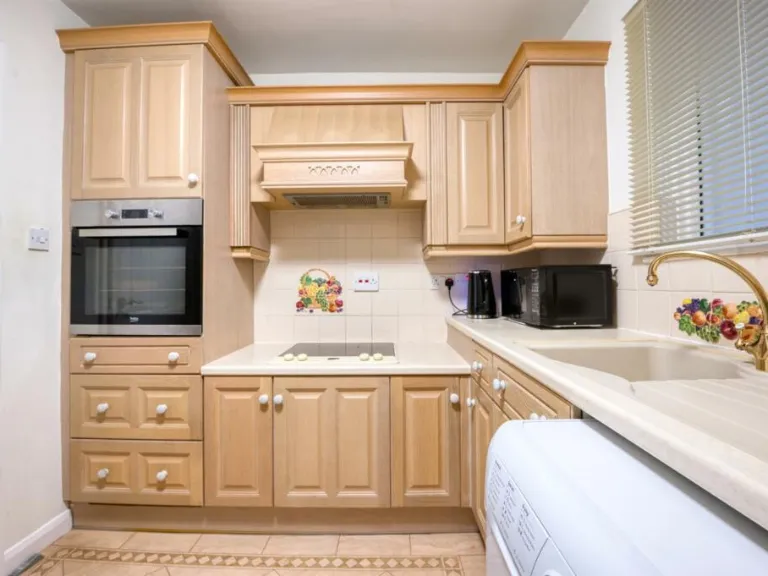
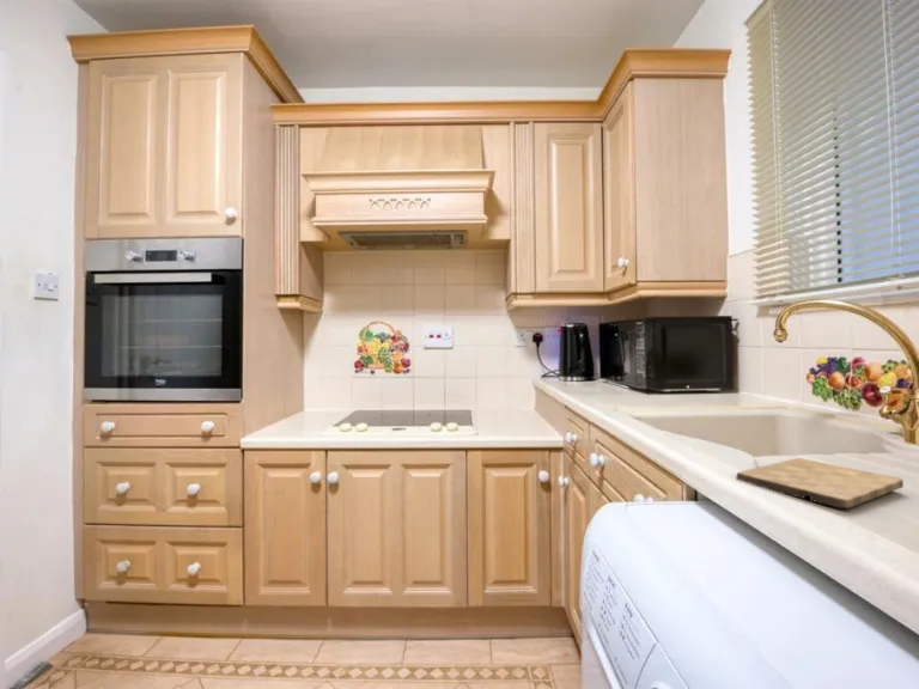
+ cutting board (817, 478)
